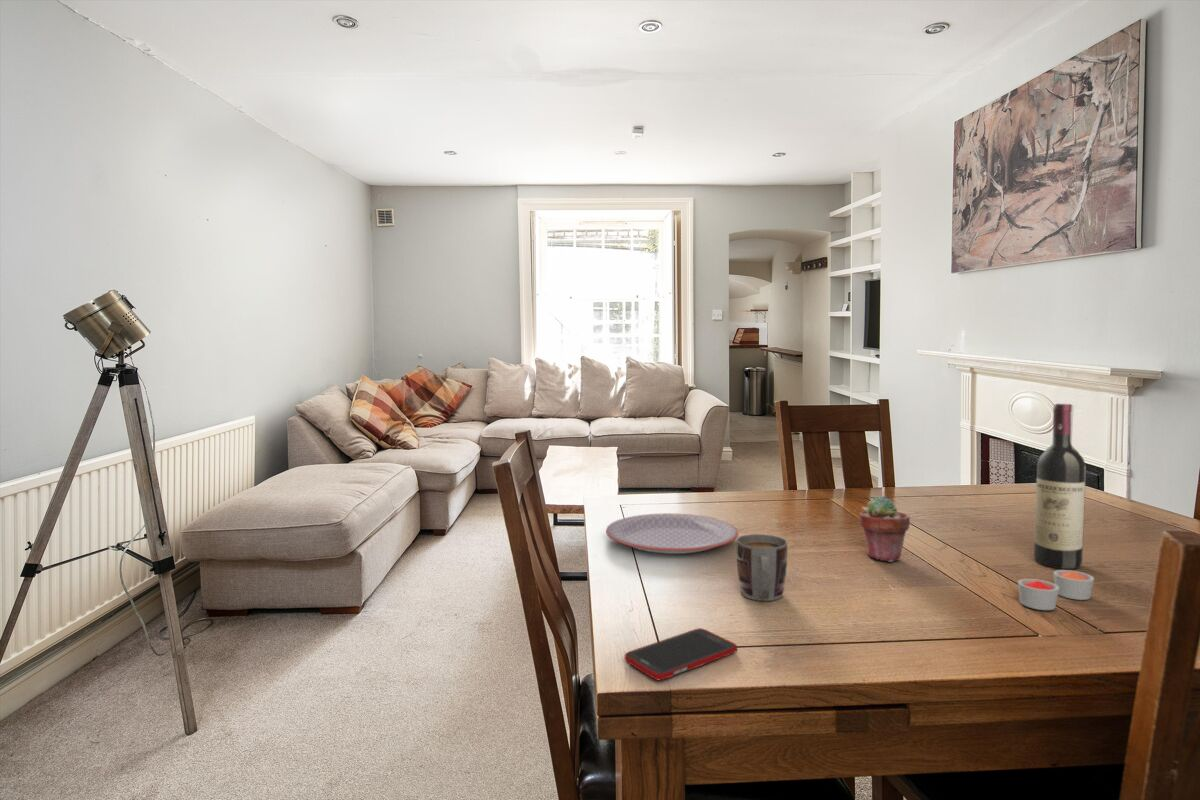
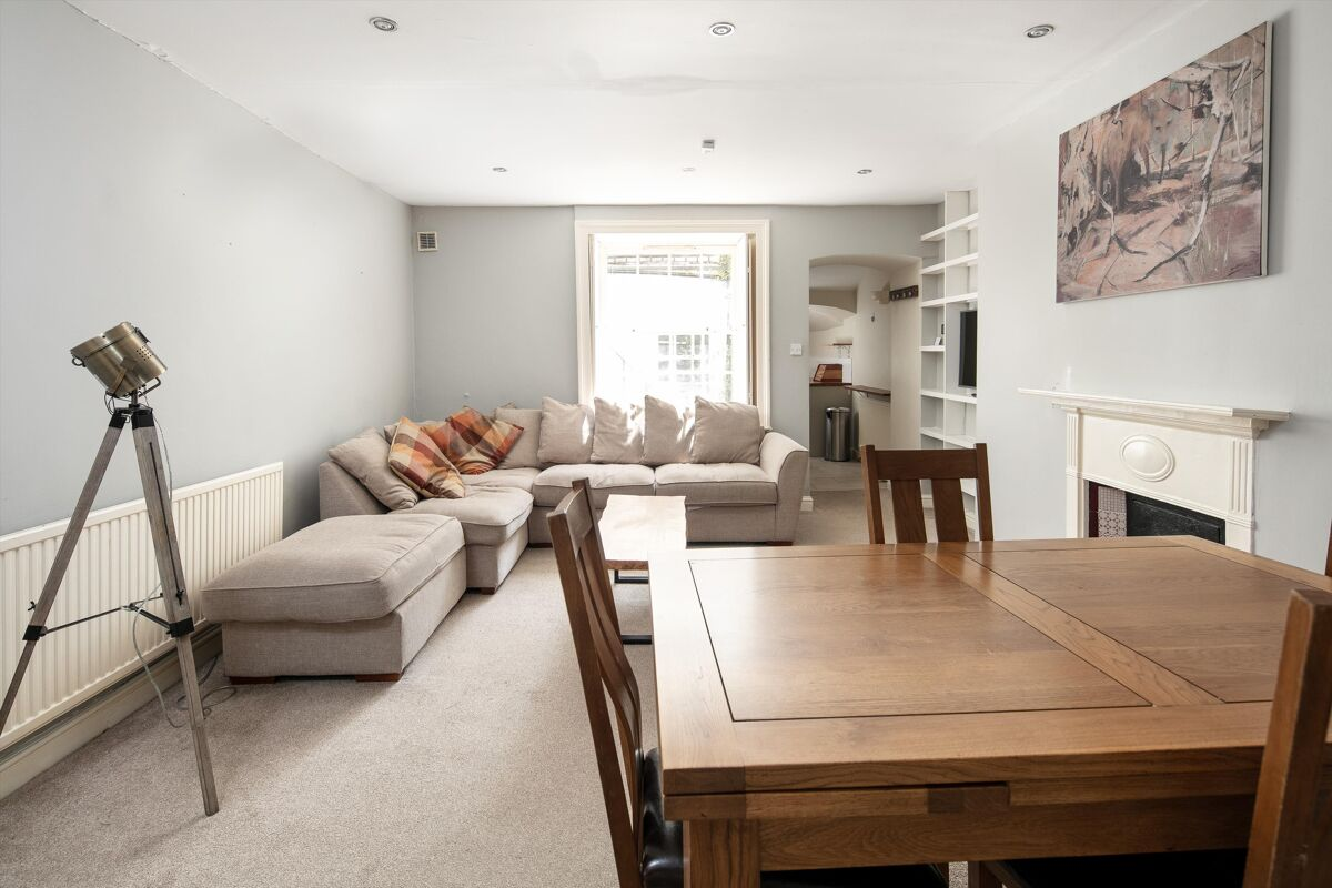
- wine bottle (1060, 483)
- candle (1055, 587)
- potted succulent (884, 526)
- mug (762, 570)
- plate (671, 534)
- cell phone (681, 652)
